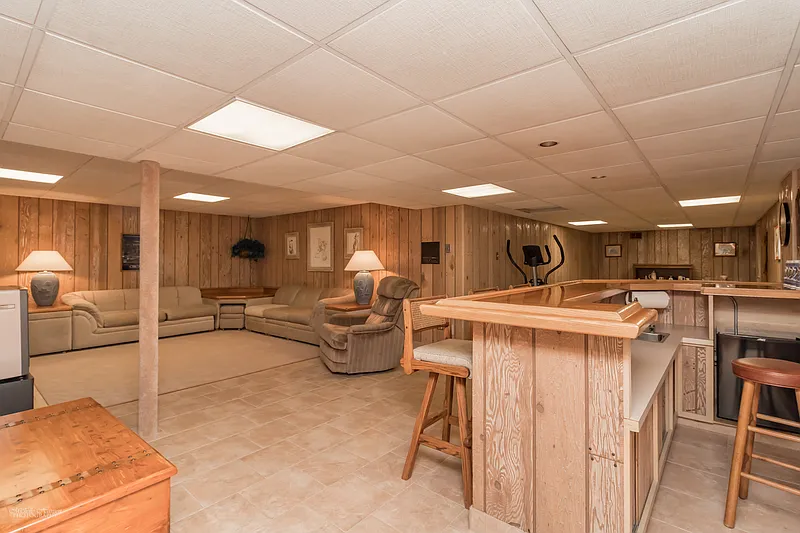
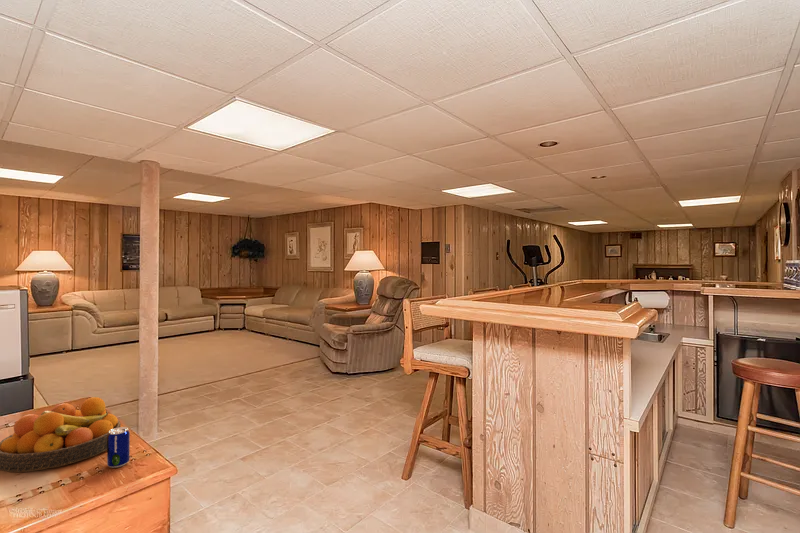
+ fruit bowl (62, 426)
+ beer can (118, 446)
